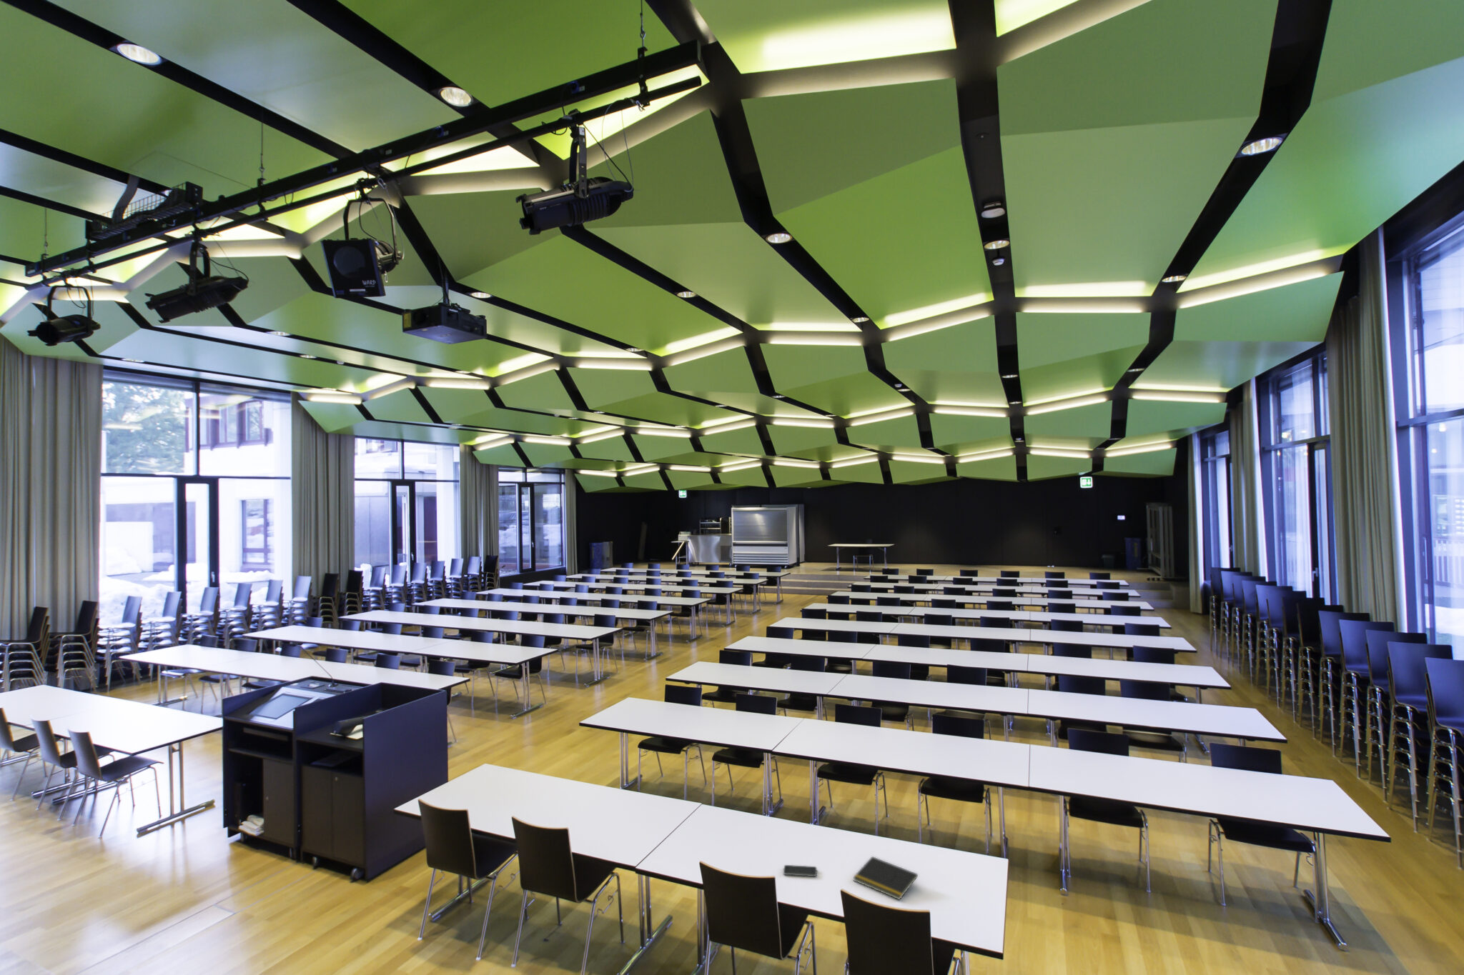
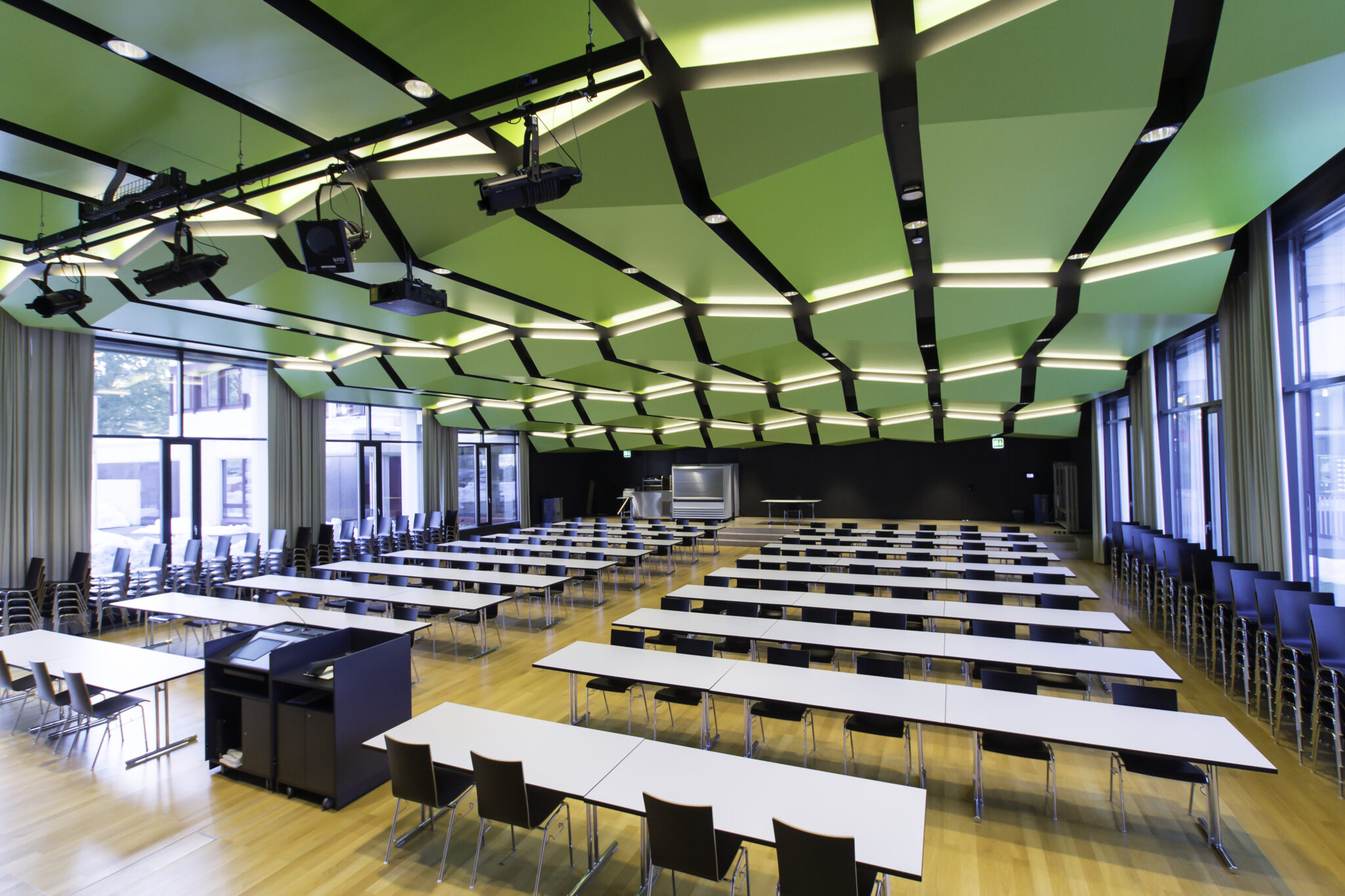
- notepad (885, 876)
- smartphone (800, 871)
